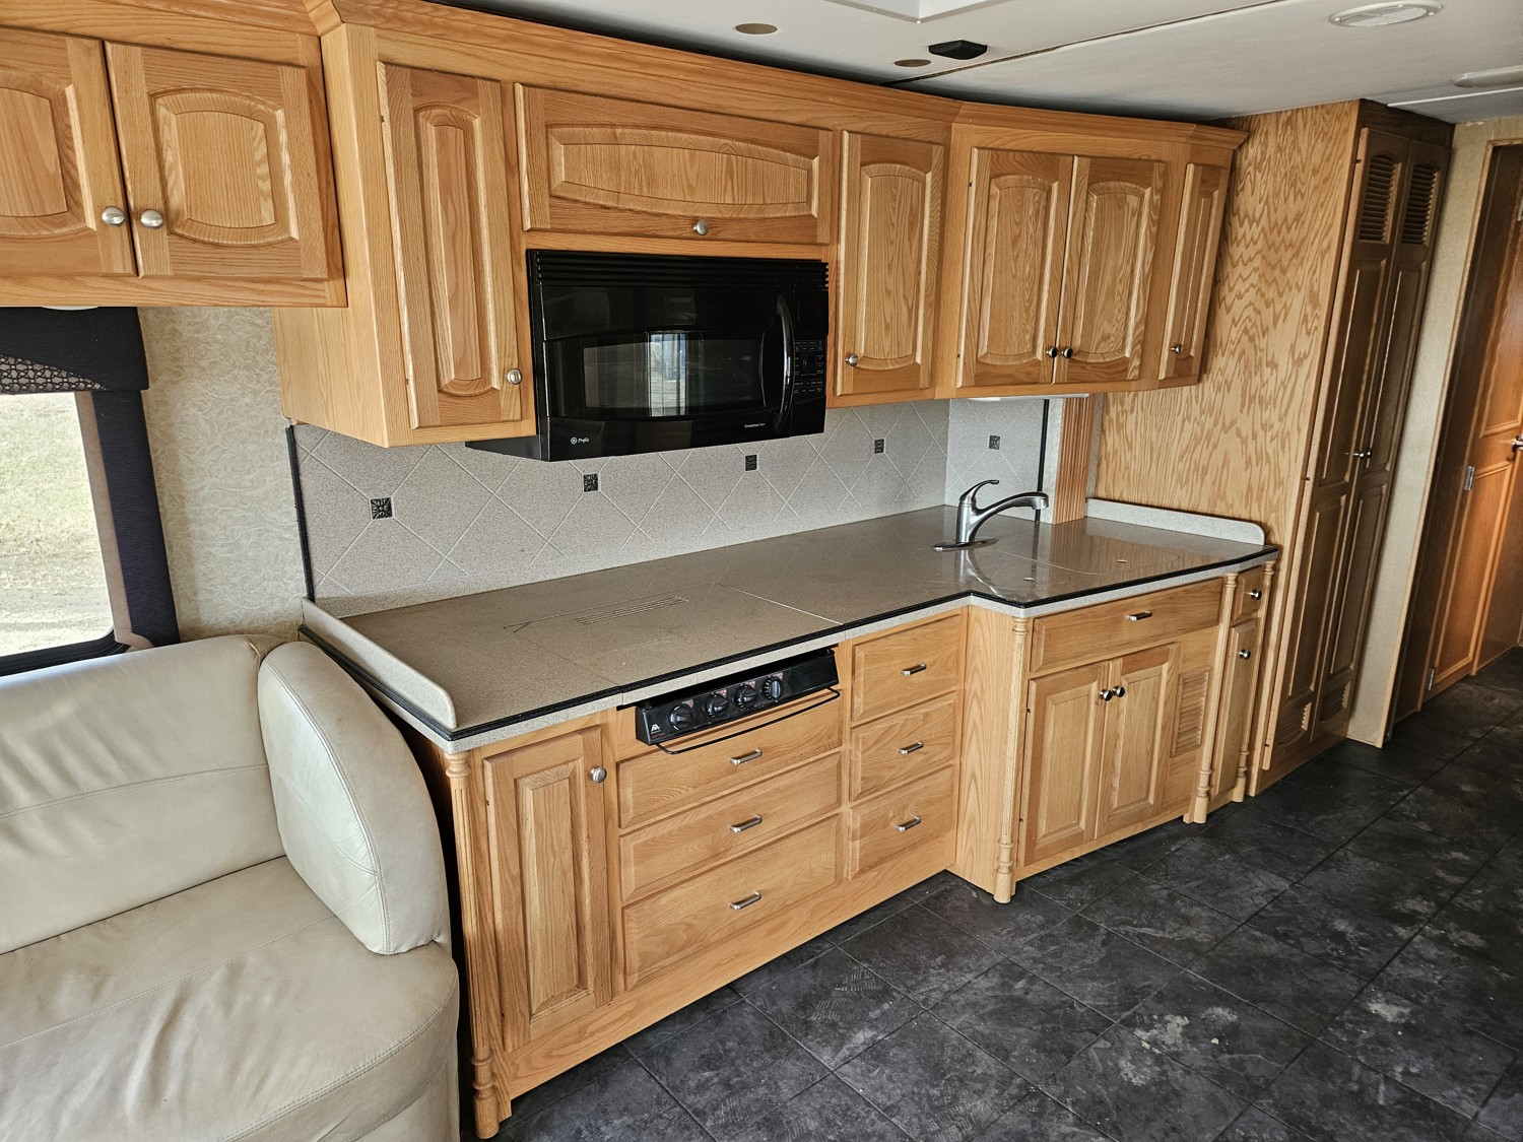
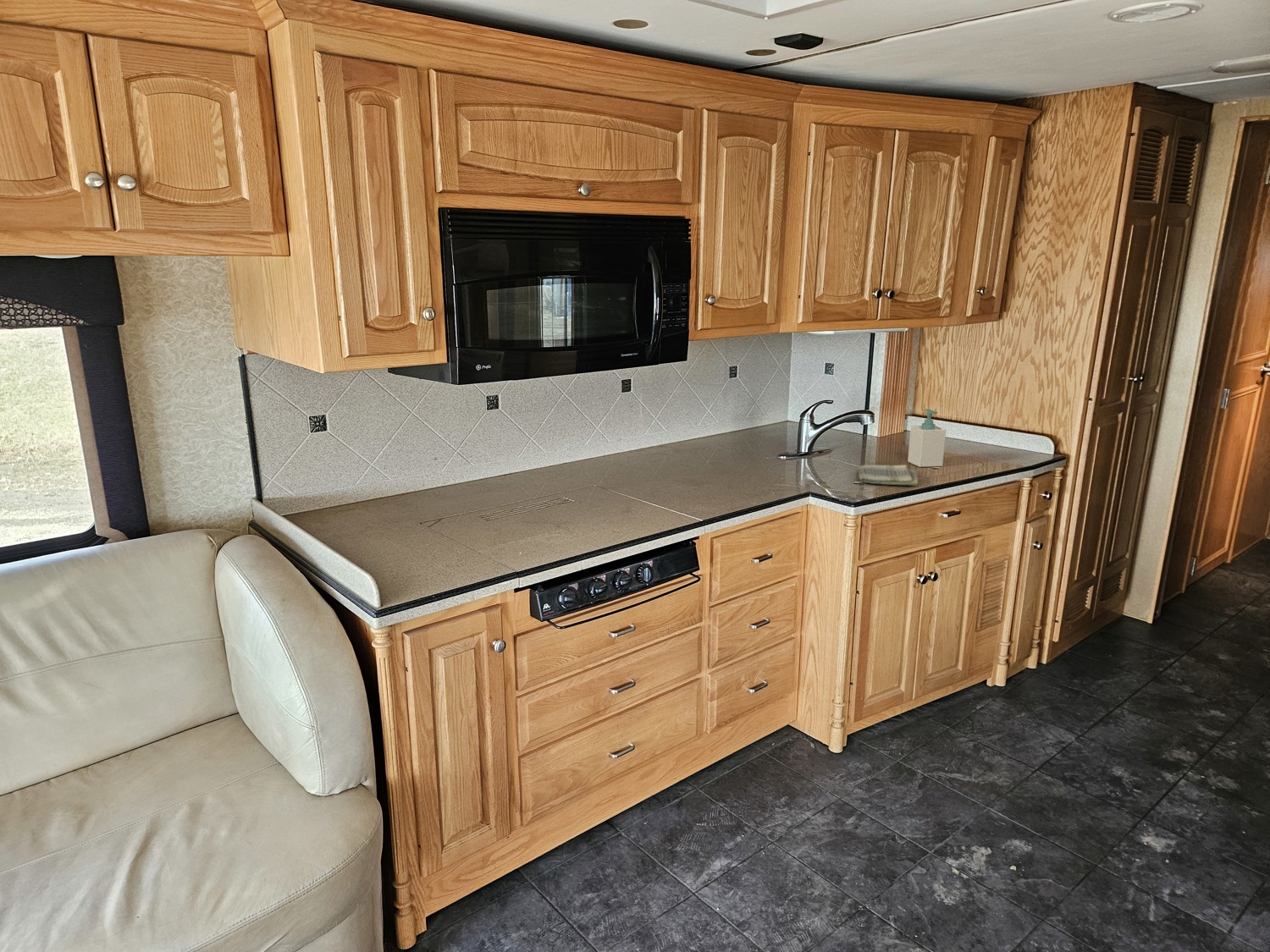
+ soap bottle (927, 437)
+ dish towel (888, 474)
